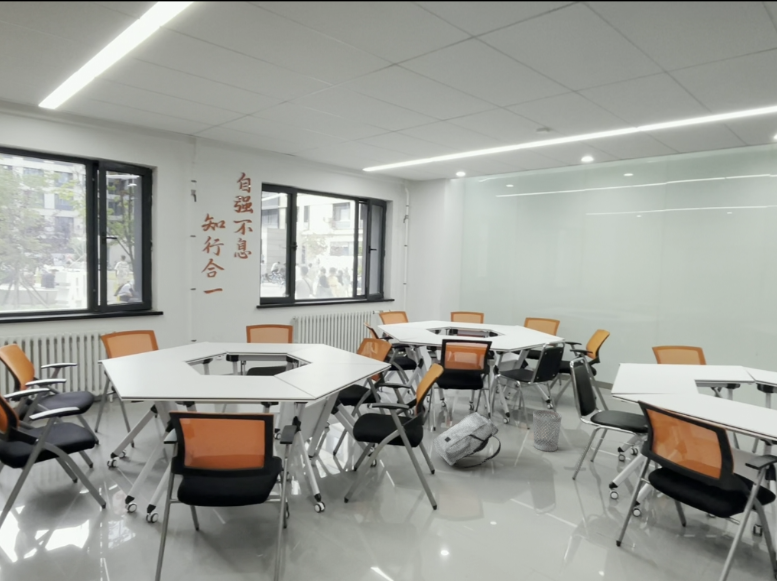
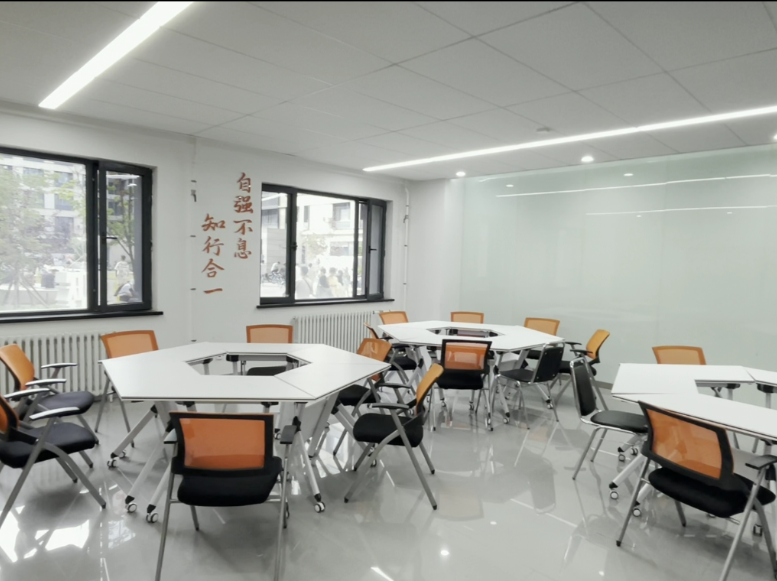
- wastebasket (546, 430)
- backpack (467, 438)
